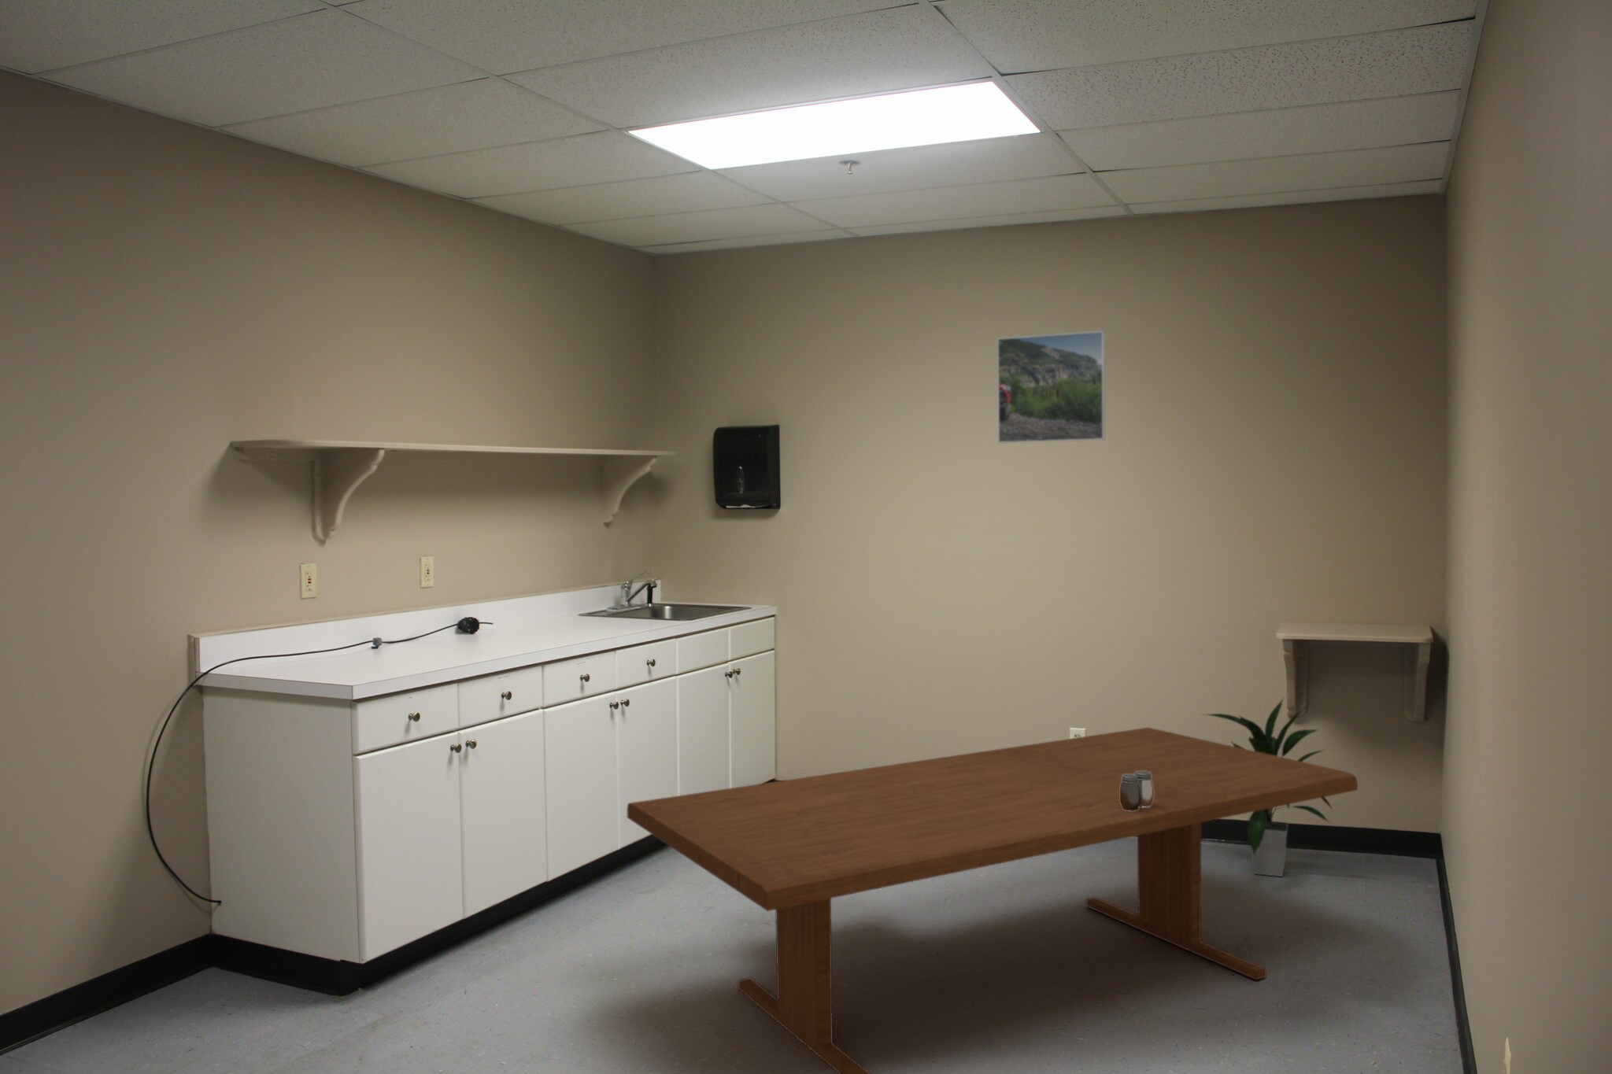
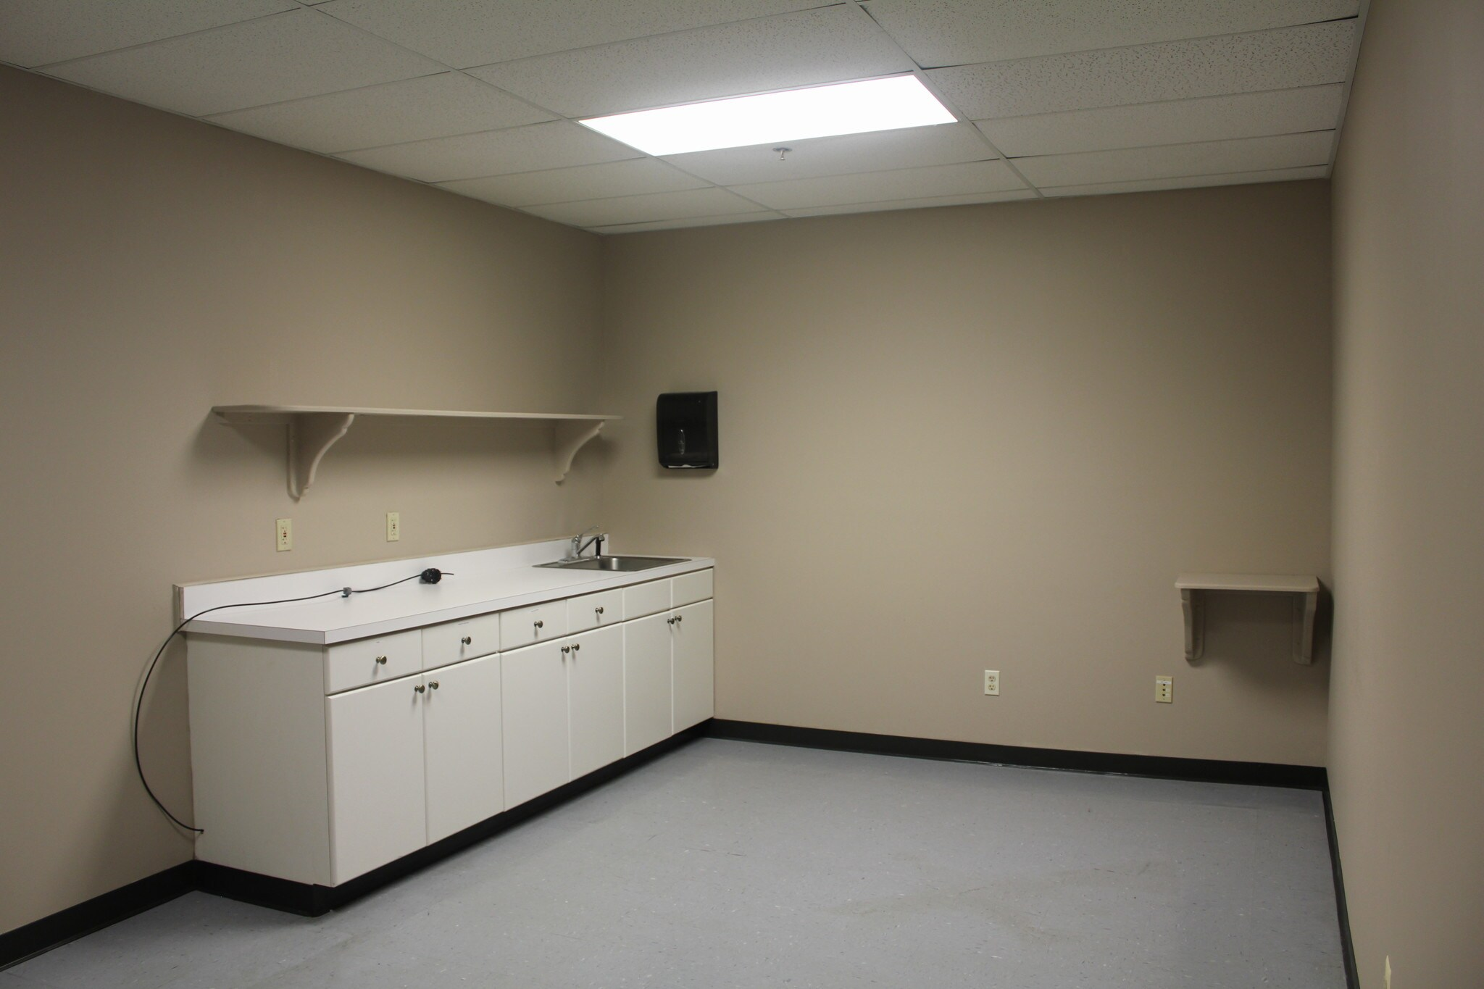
- indoor plant (1269, 808)
- salt and pepper shaker (1136, 789)
- table (985, 867)
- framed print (1050, 388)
